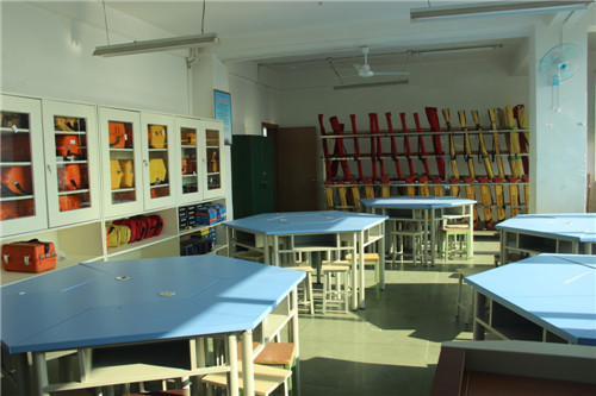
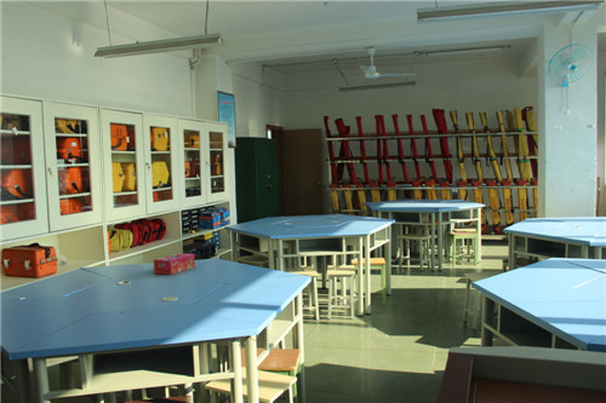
+ tissue box (175, 263)
